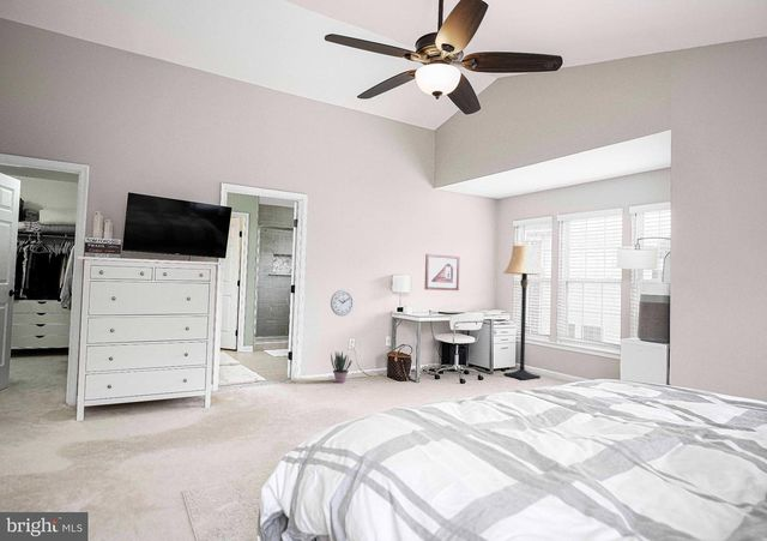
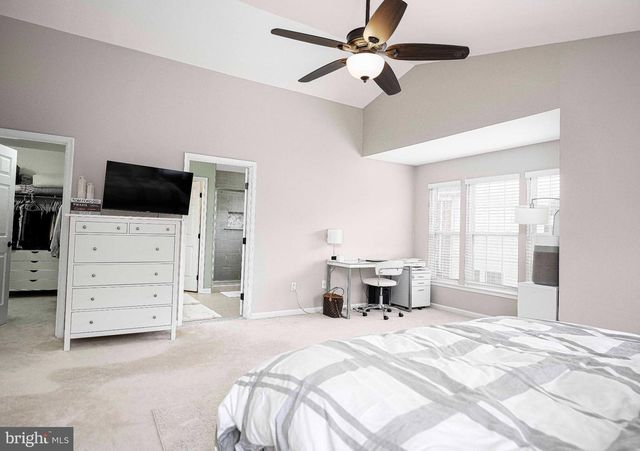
- potted plant (340, 366)
- lamp (523, 311)
- wall clock (342, 302)
- picture frame (442, 272)
